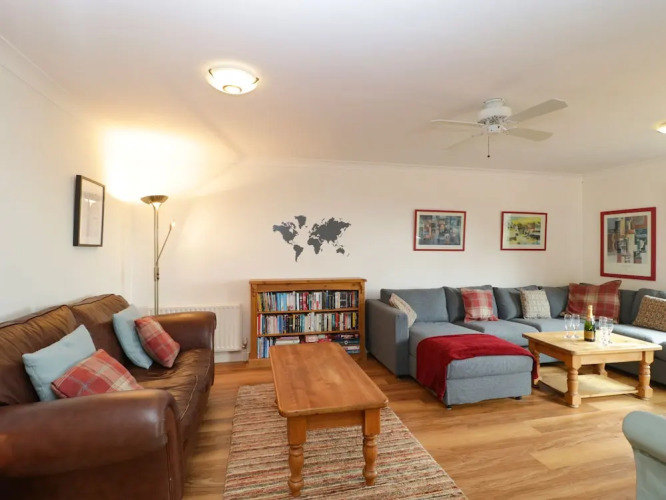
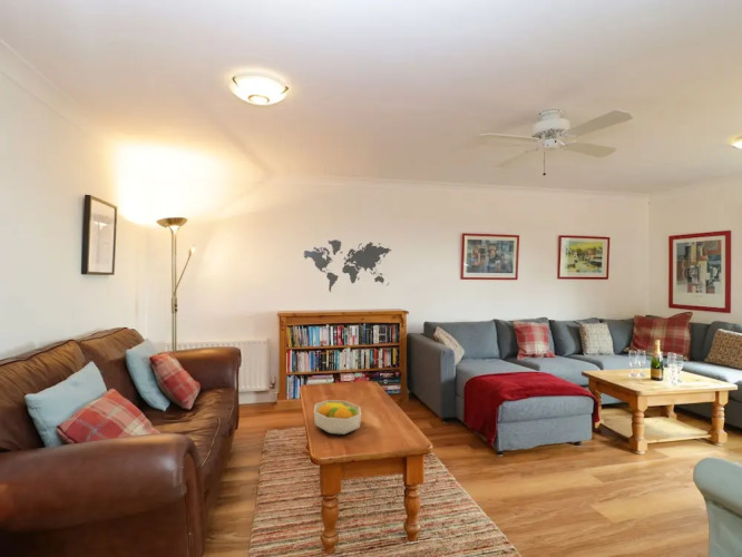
+ fruit bowl (336, 413)
